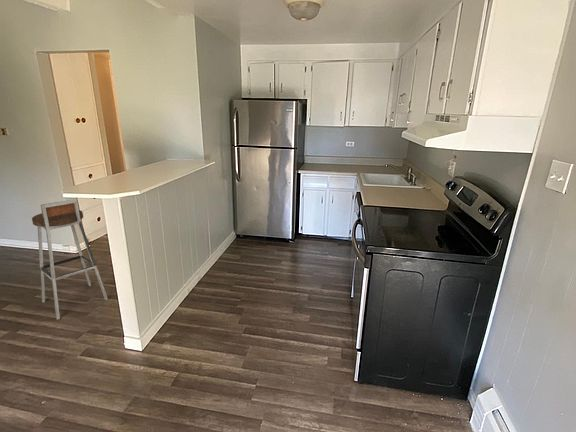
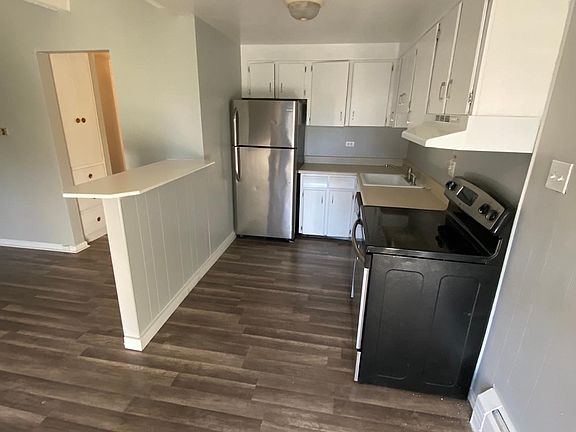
- bar stool (66, 259)
